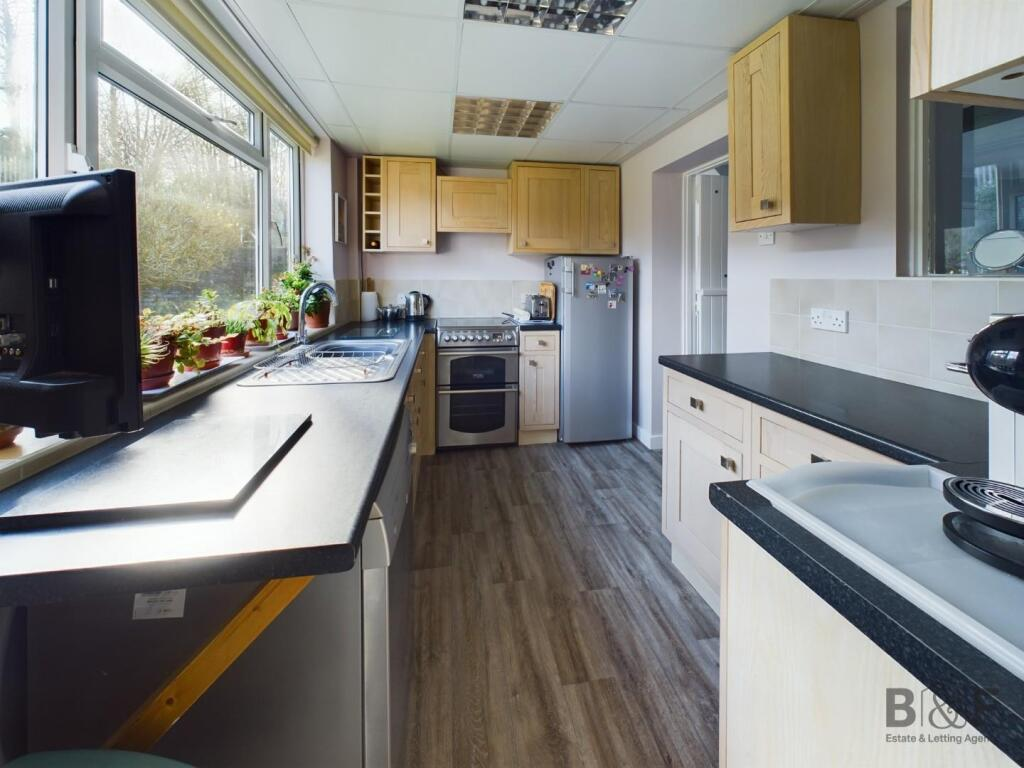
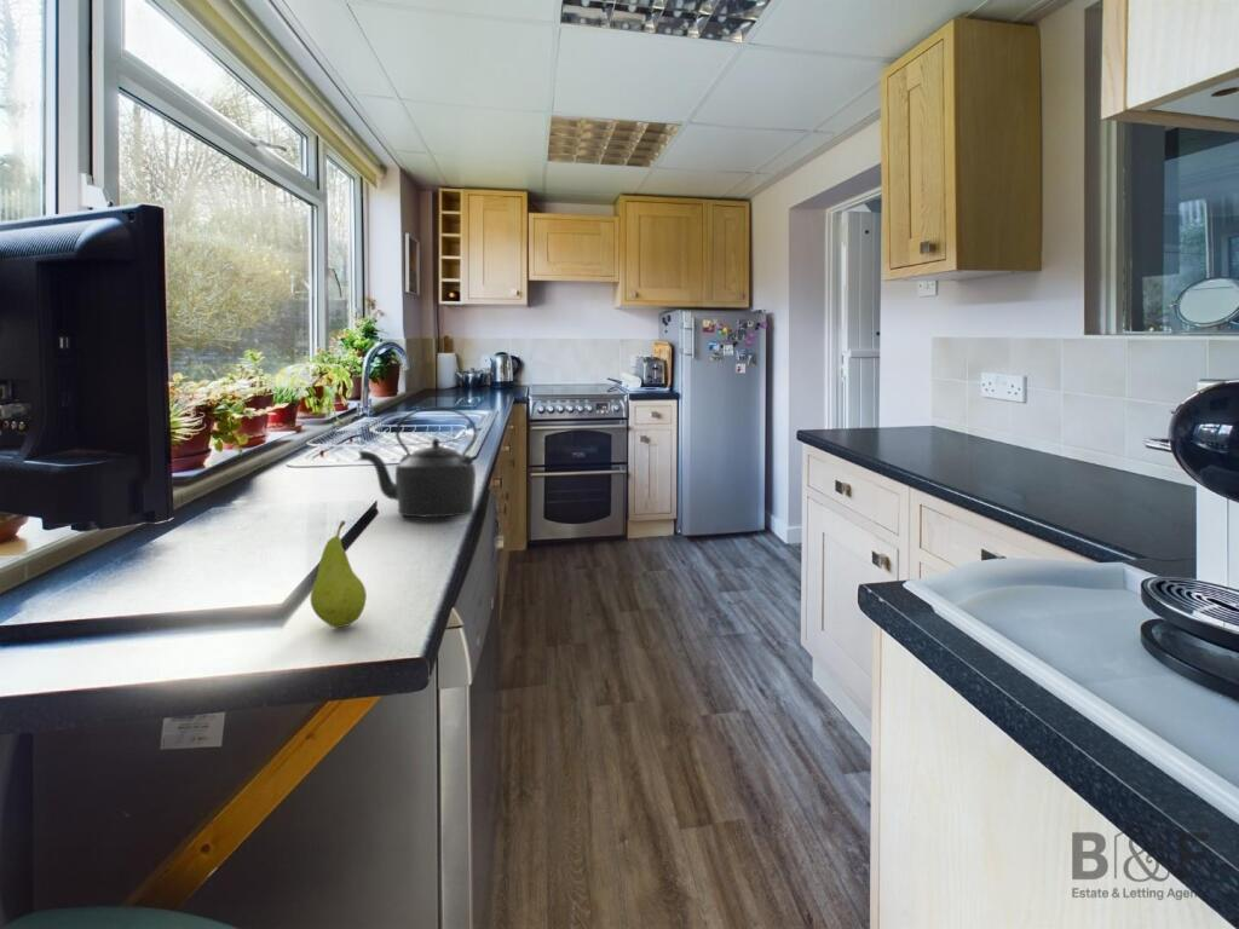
+ kettle (416, 460)
+ fruit (338, 573)
